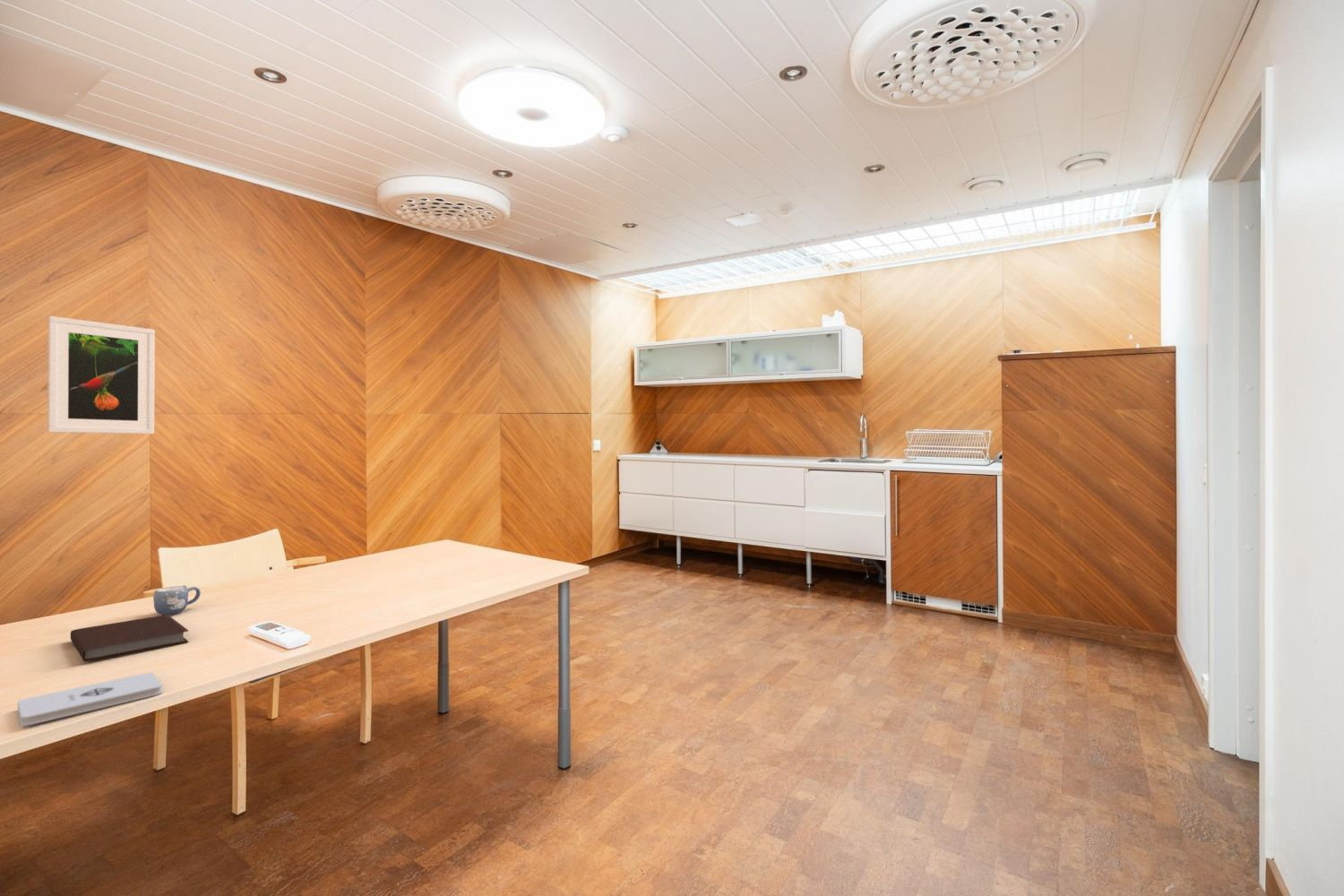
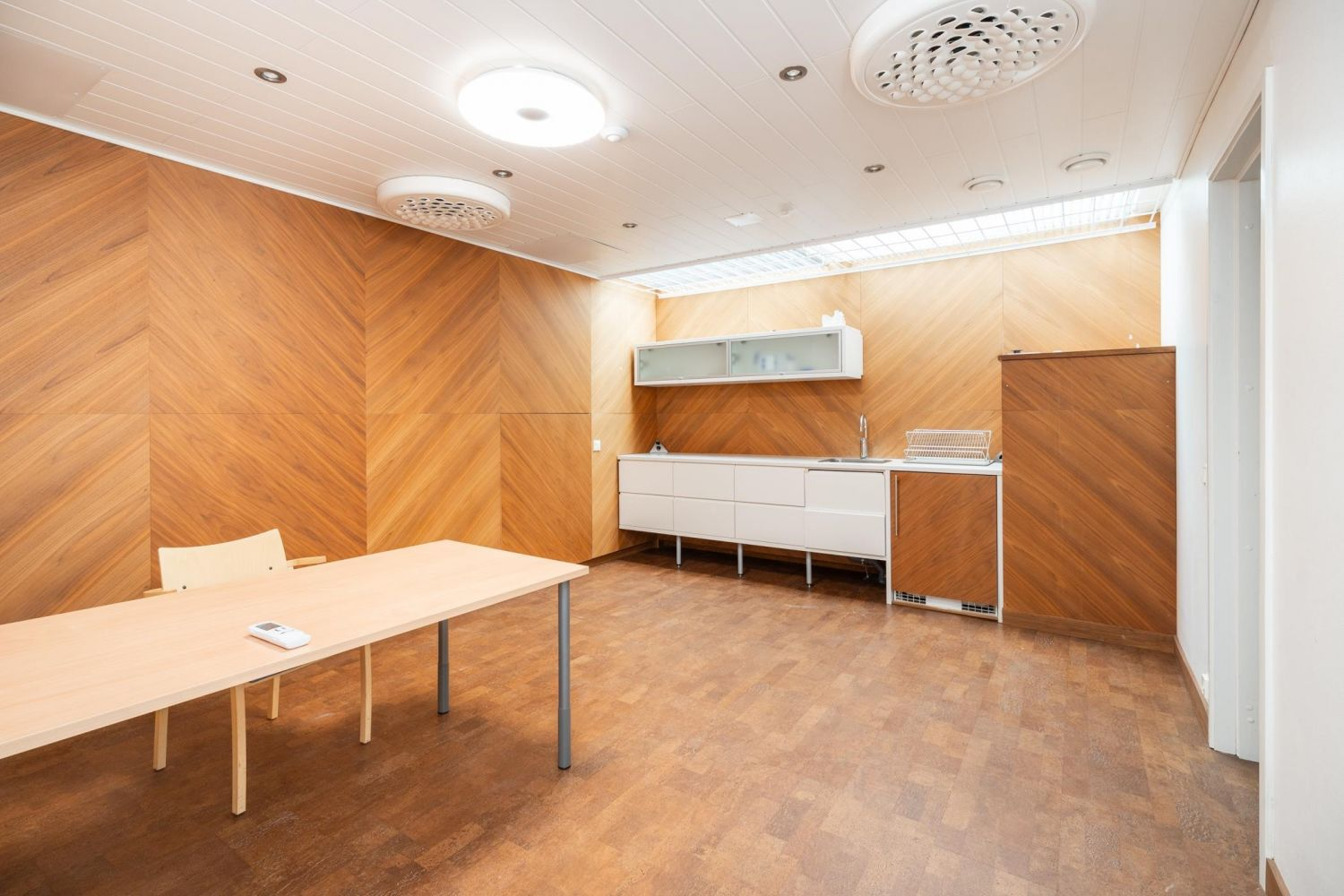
- mug (177, 599)
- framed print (104, 378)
- notepad (92, 696)
- notebook (129, 635)
